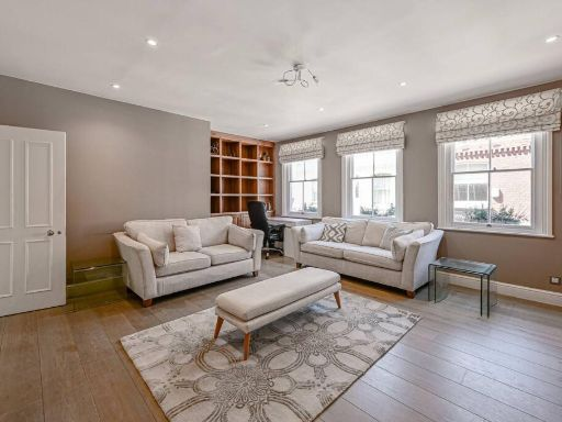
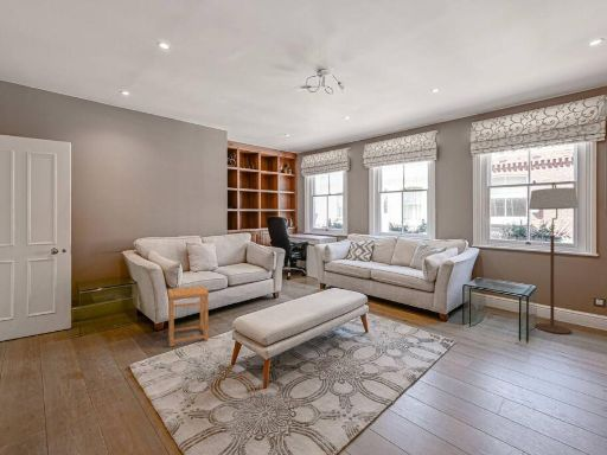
+ side table (184, 306)
+ floor lamp (552, 255)
